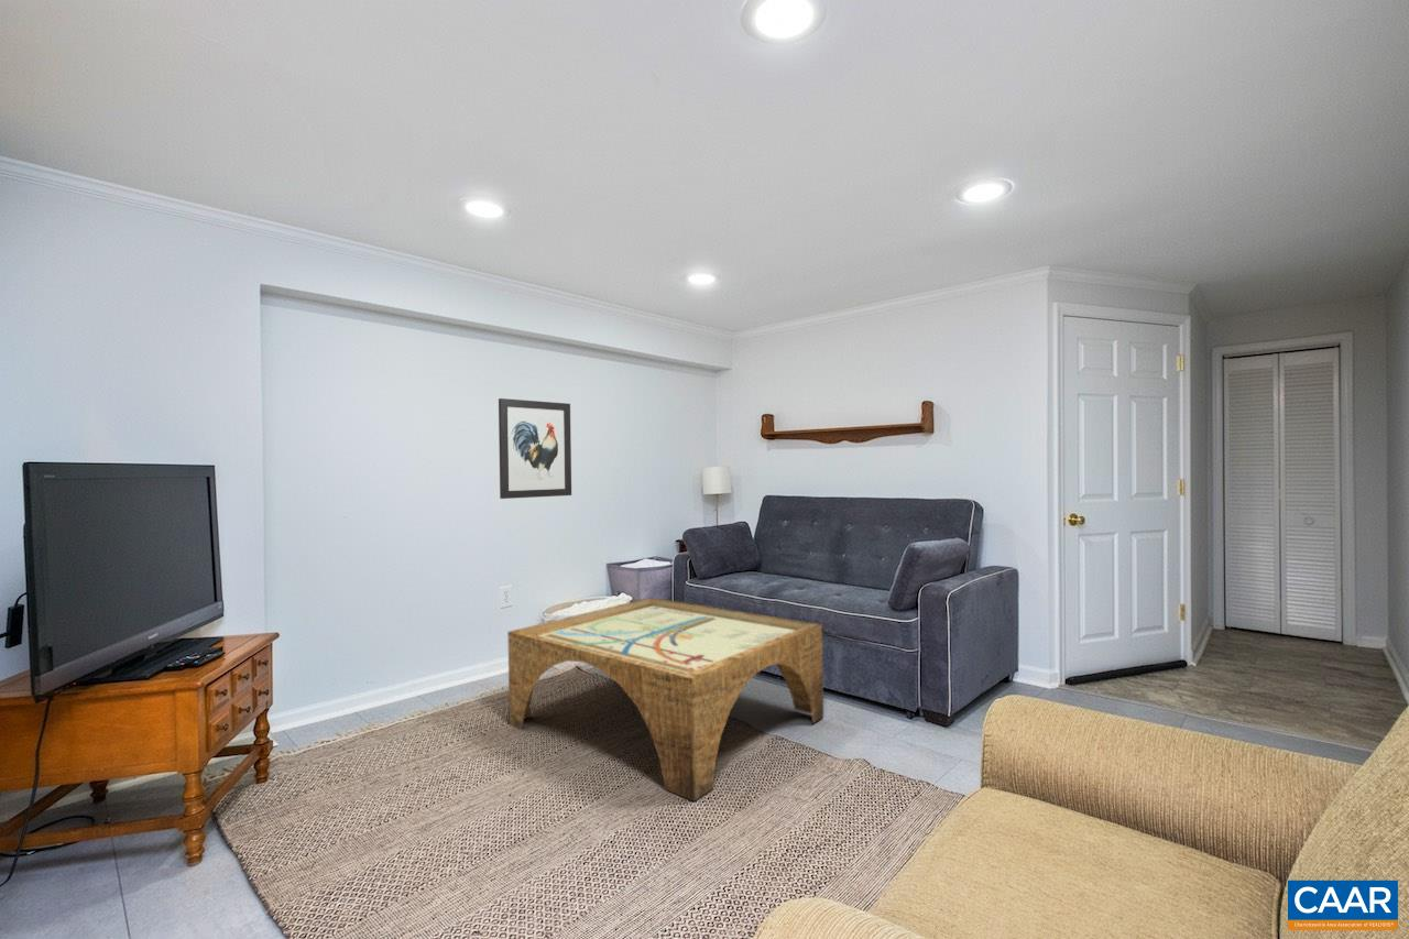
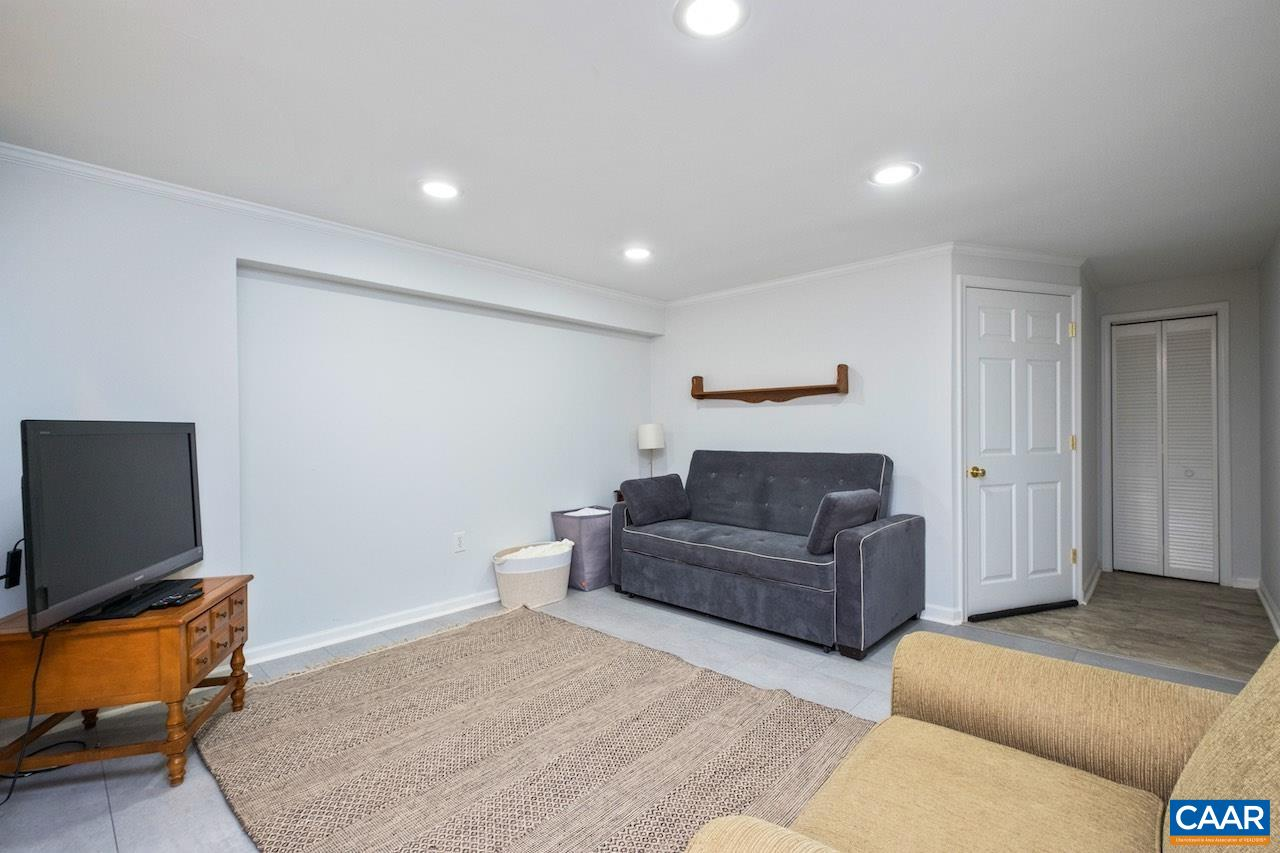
- coffee table (666, 674)
- wall art (536, 449)
